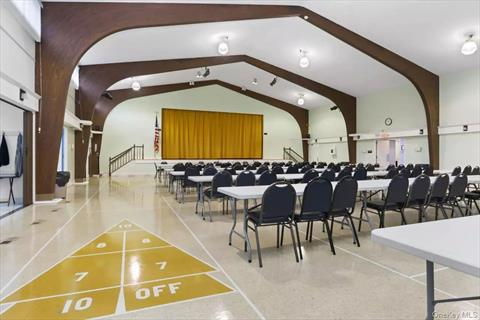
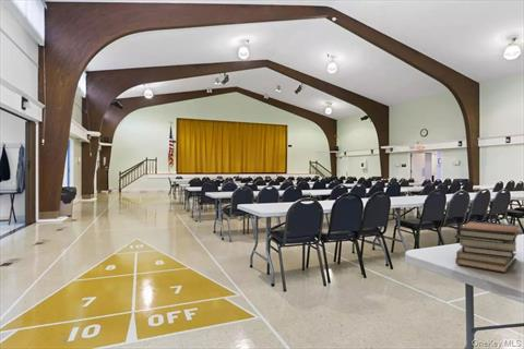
+ book stack (488, 243)
